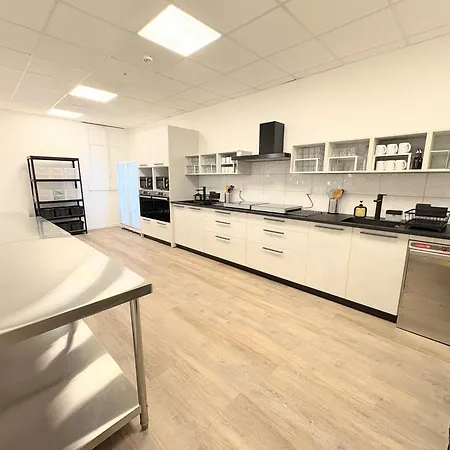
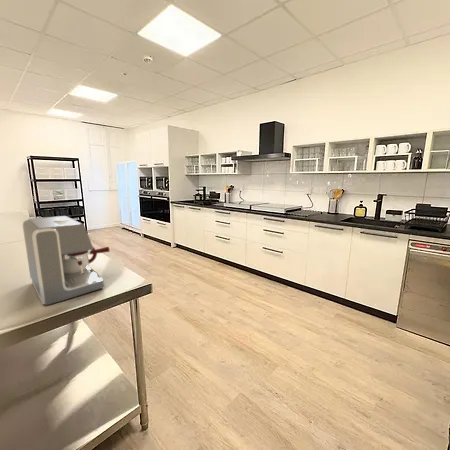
+ coffee maker (61, 254)
